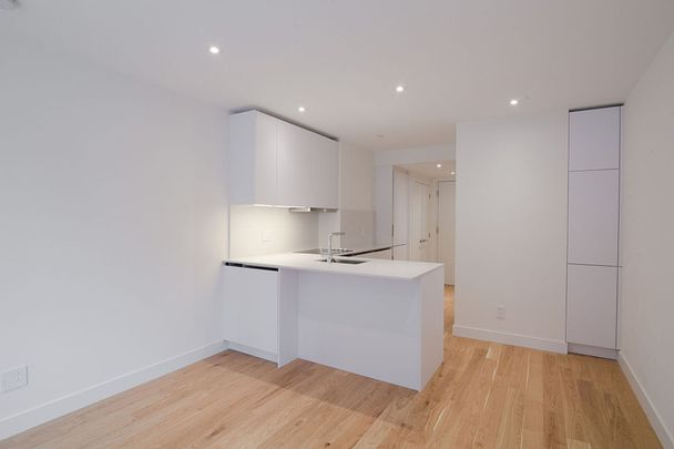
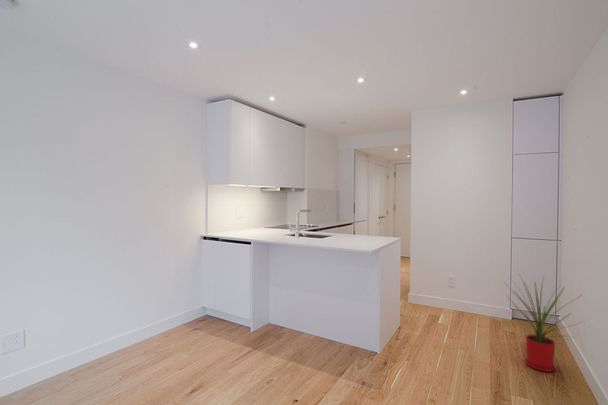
+ house plant (541, 323)
